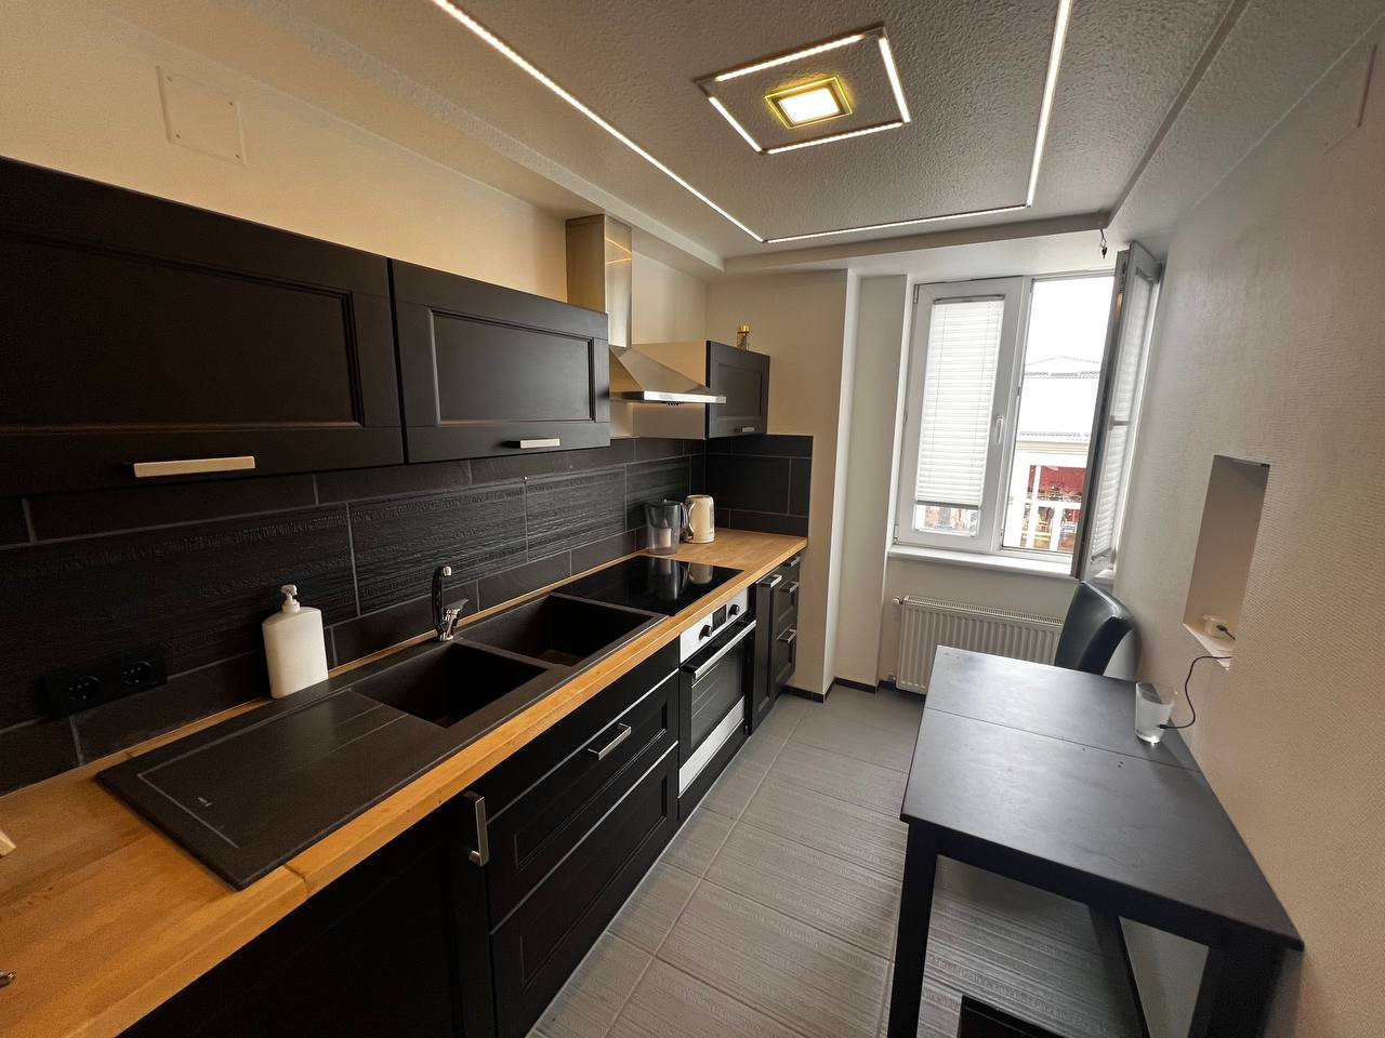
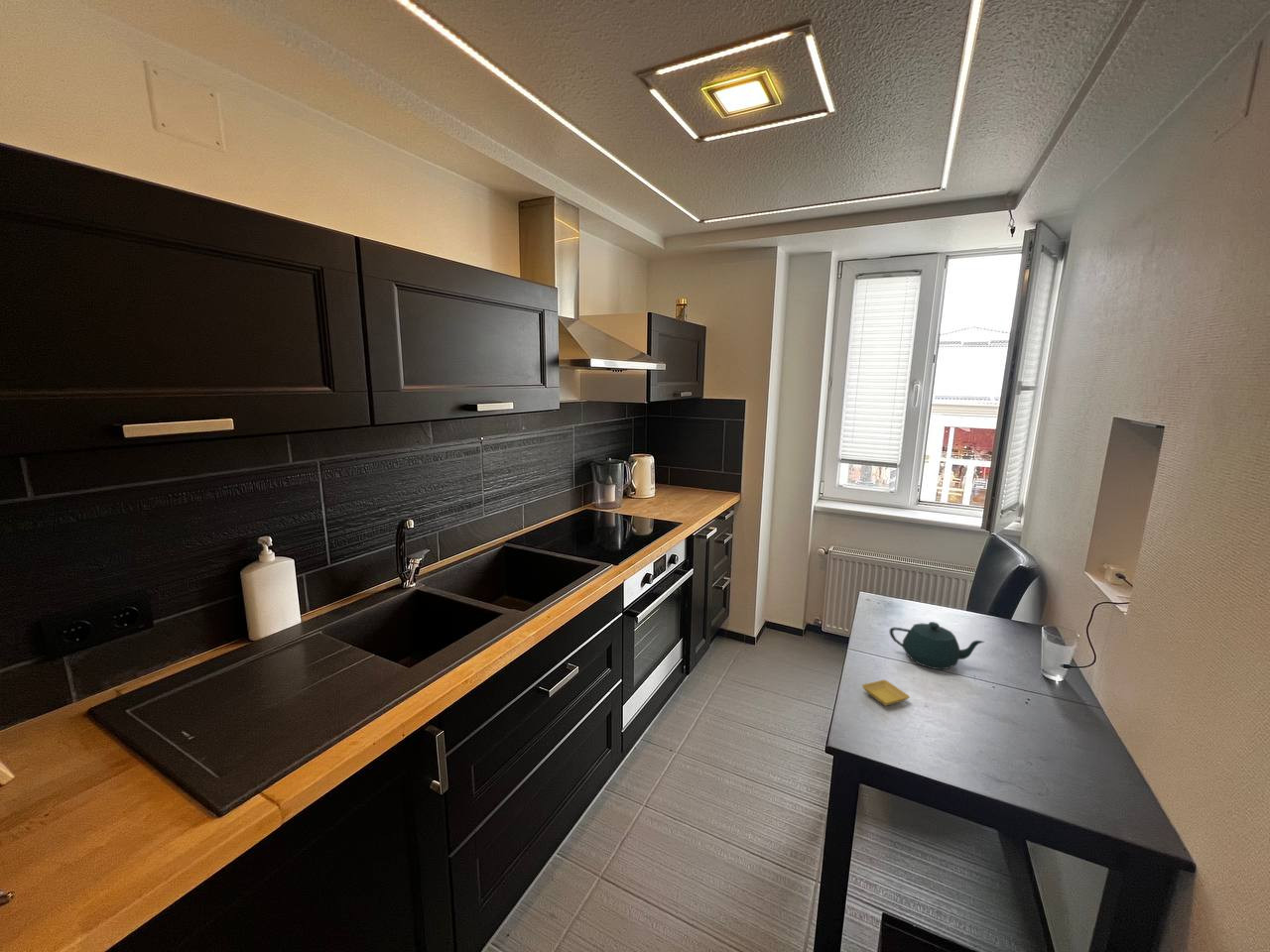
+ saucer (885, 693)
+ teapot (934, 643)
